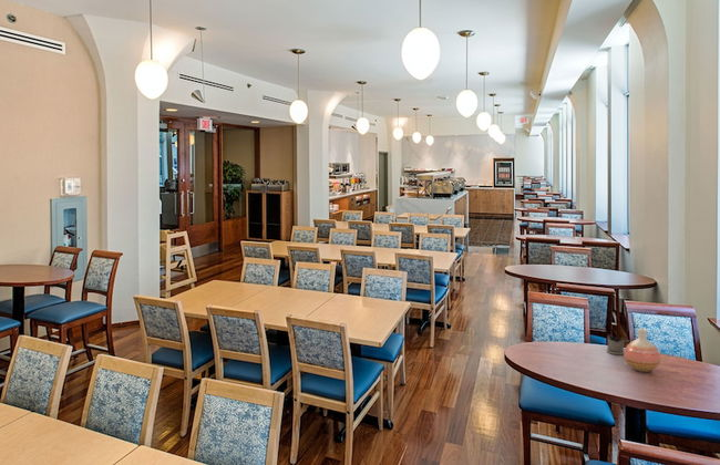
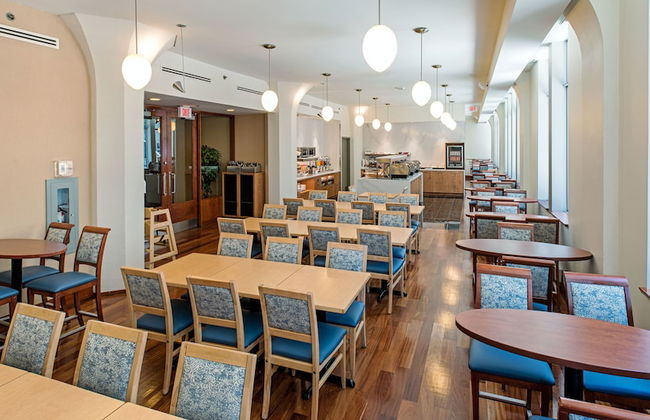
- vase (641, 349)
- tea glass holder (618, 344)
